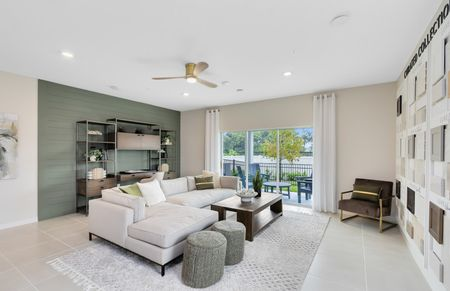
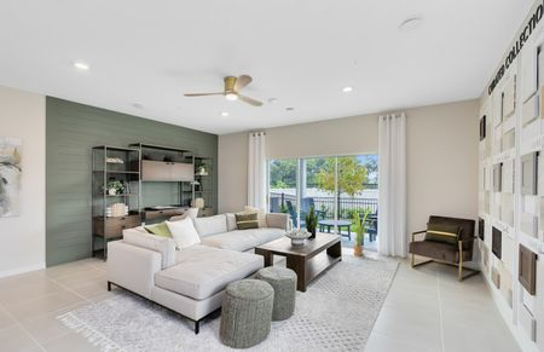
+ house plant (359, 231)
